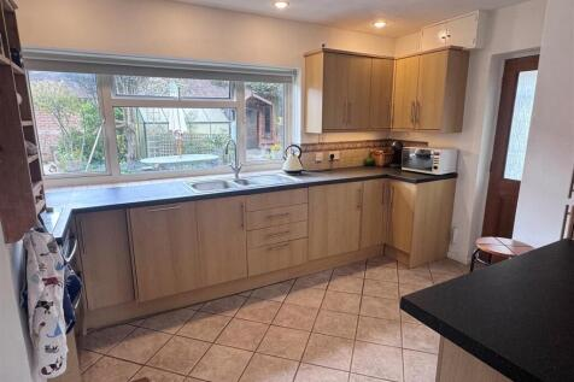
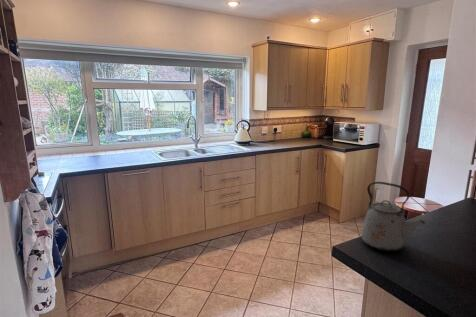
+ kettle (393, 216)
